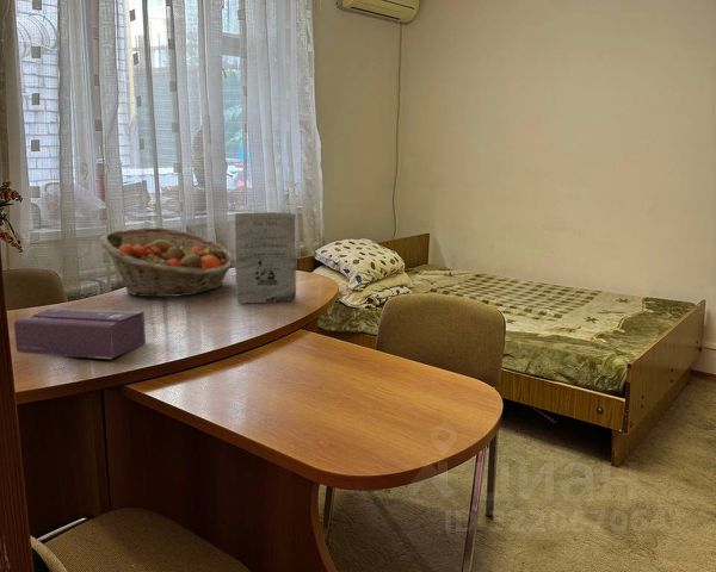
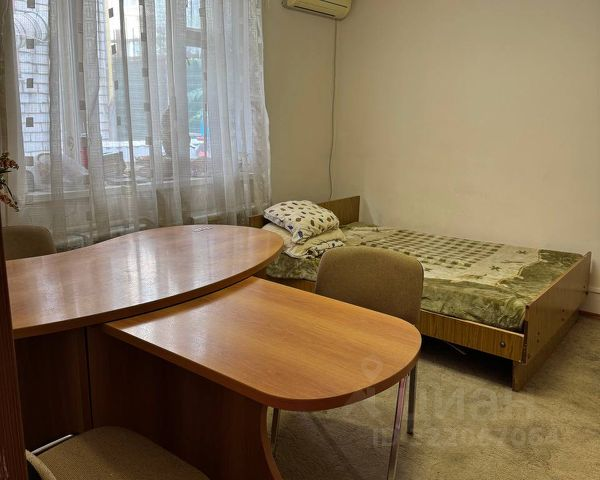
- tissue box (81, 331)
- fruit basket (171, 259)
- book (270, 256)
